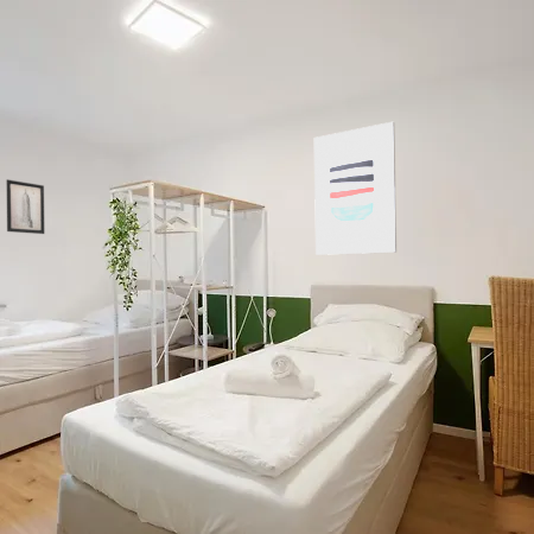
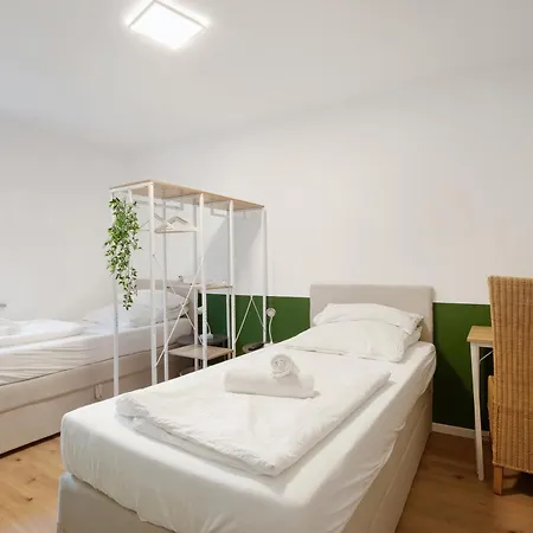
- wall art (26, 208)
- wall art (352, 191)
